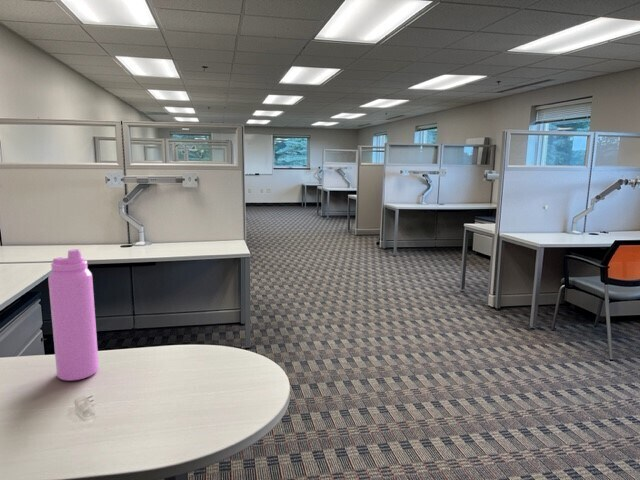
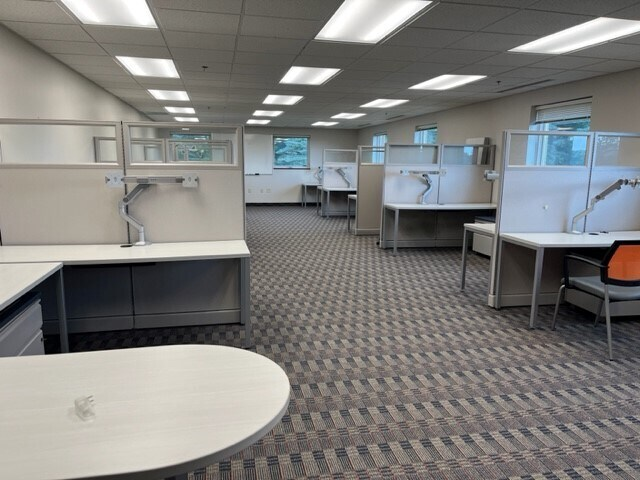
- water bottle (73, 312)
